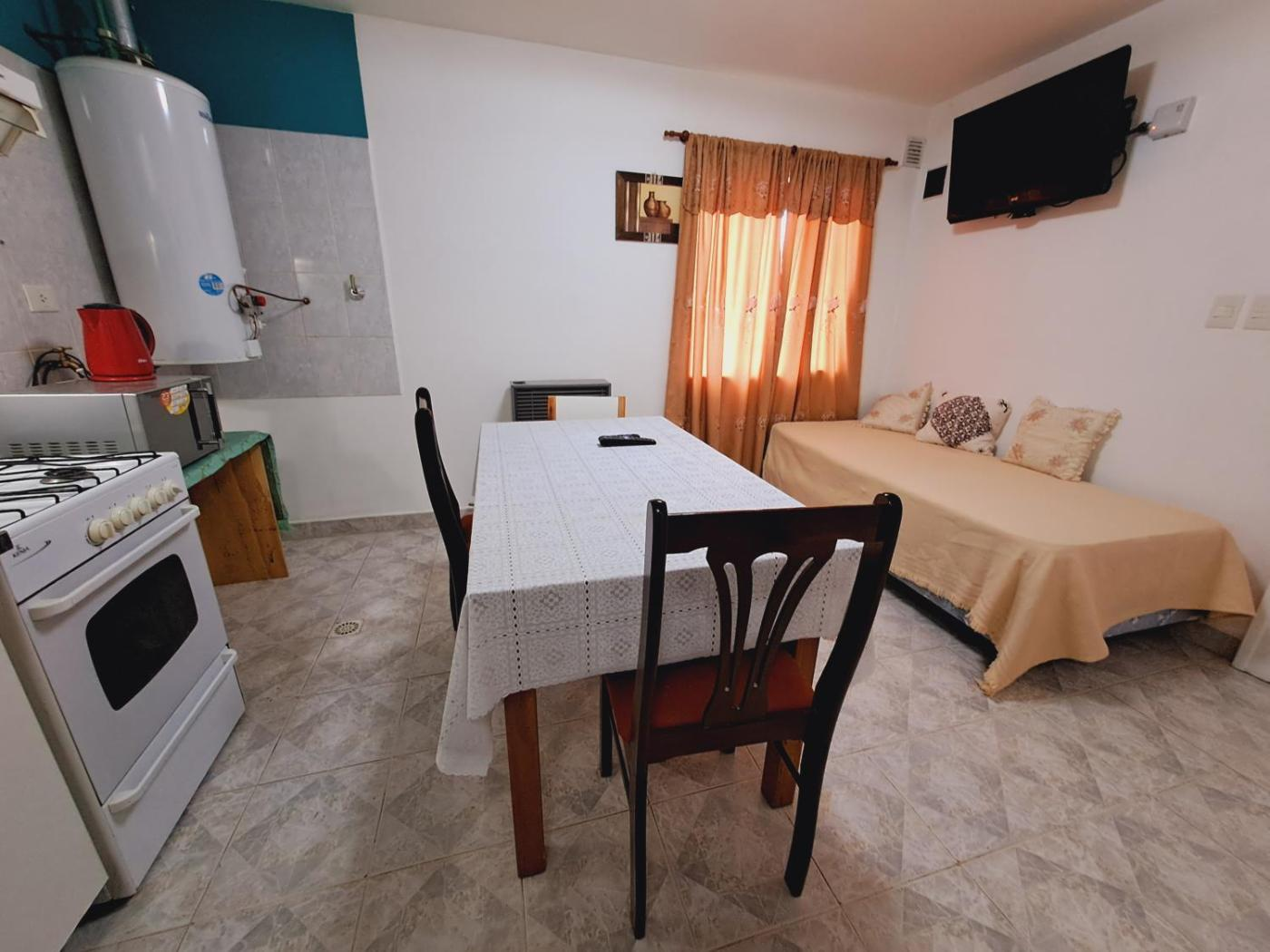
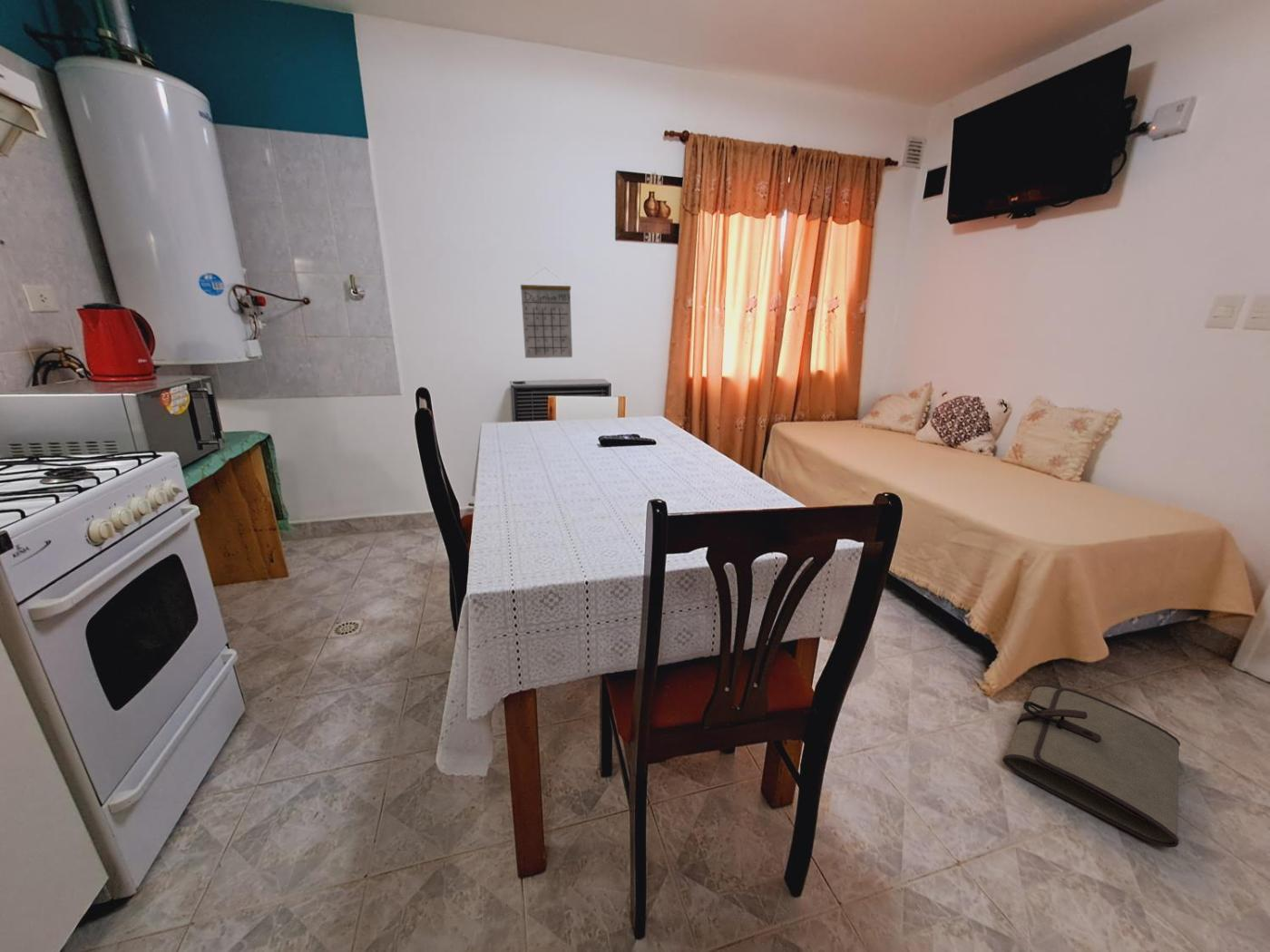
+ tool roll (1095, 742)
+ calendar (547, 313)
